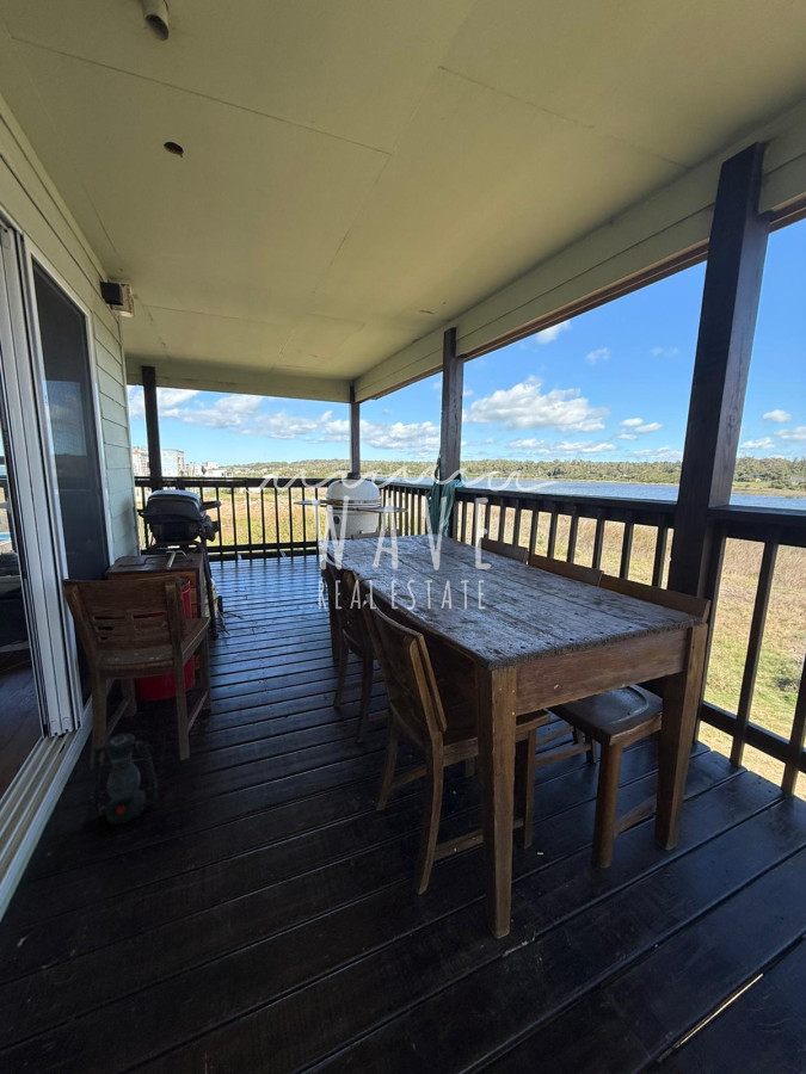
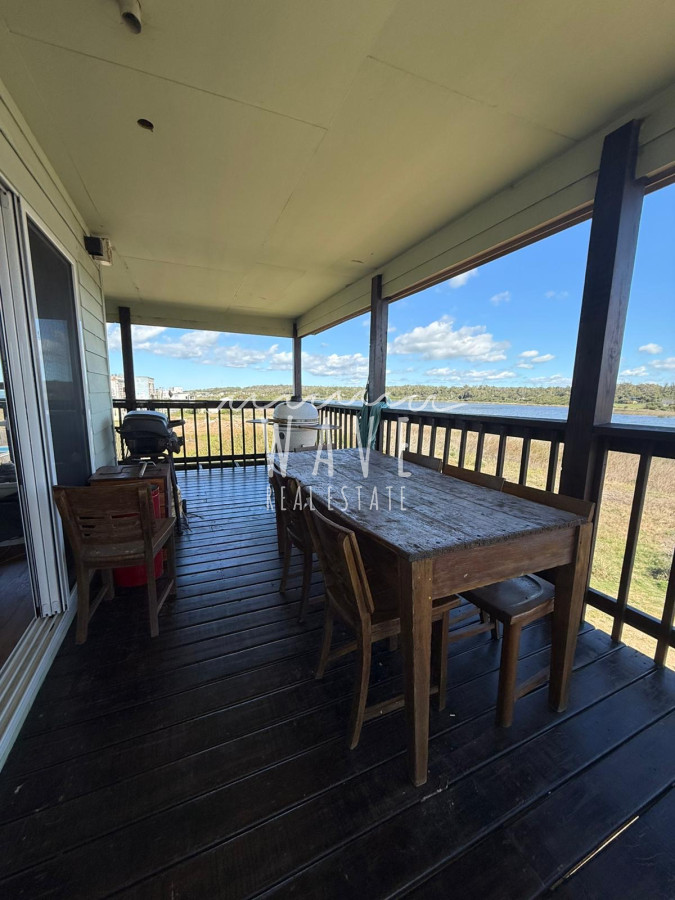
- lantern (127, 767)
